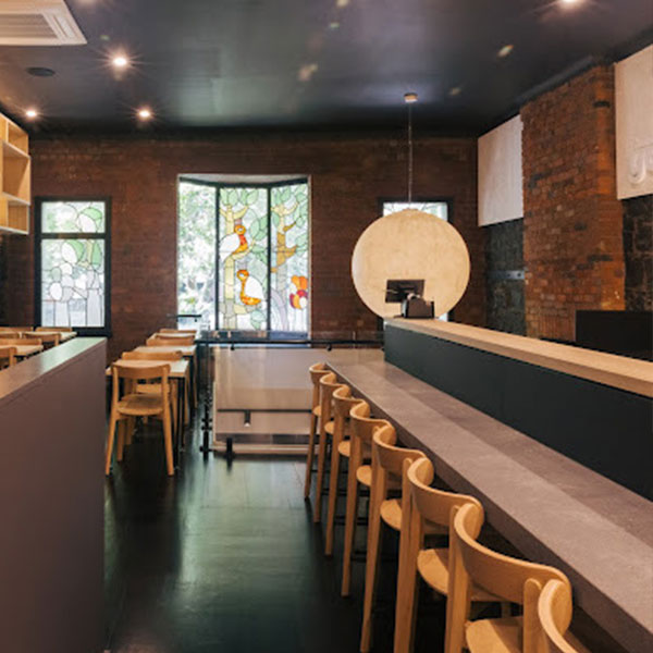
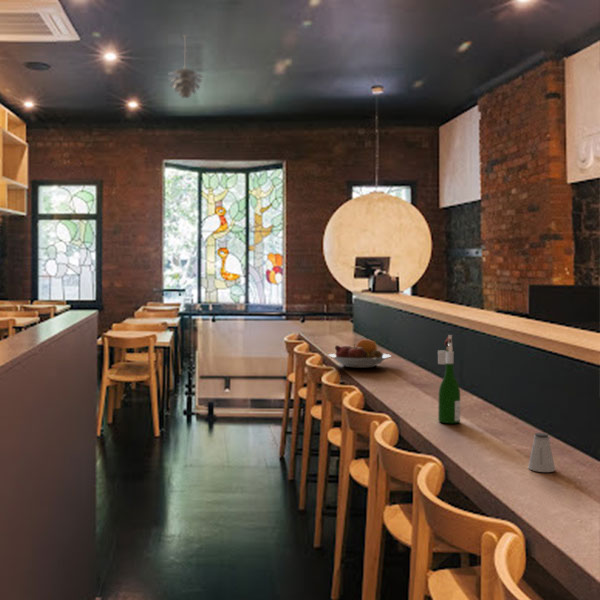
+ pendant light (185, 66)
+ fruit bowl (359, 352)
+ saltshaker (541, 451)
+ wine bottle (447, 377)
